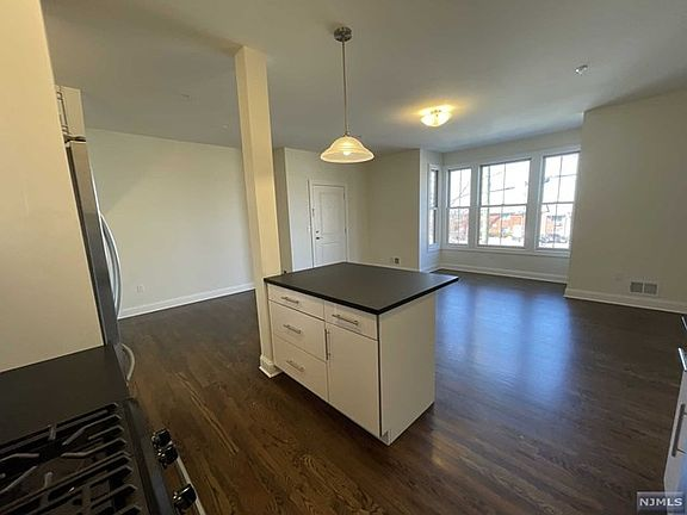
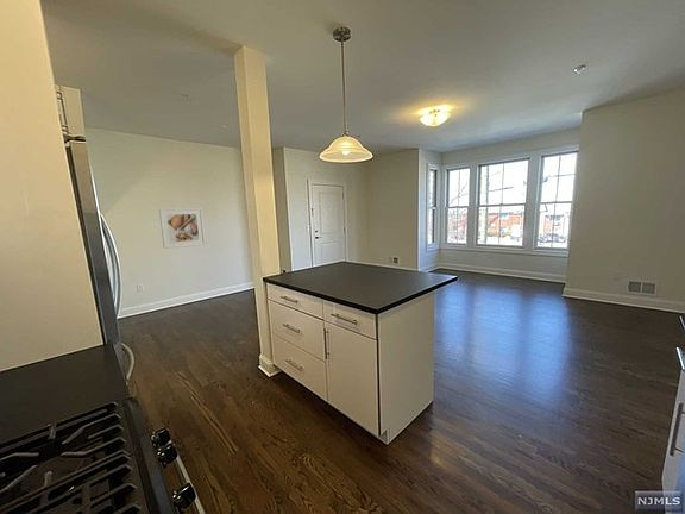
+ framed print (183, 227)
